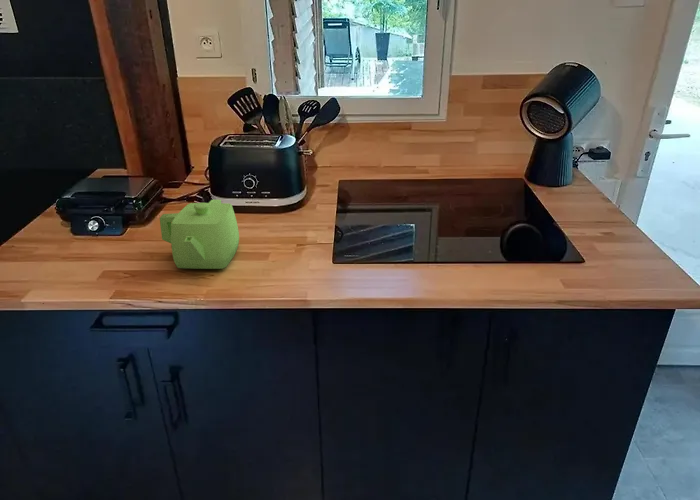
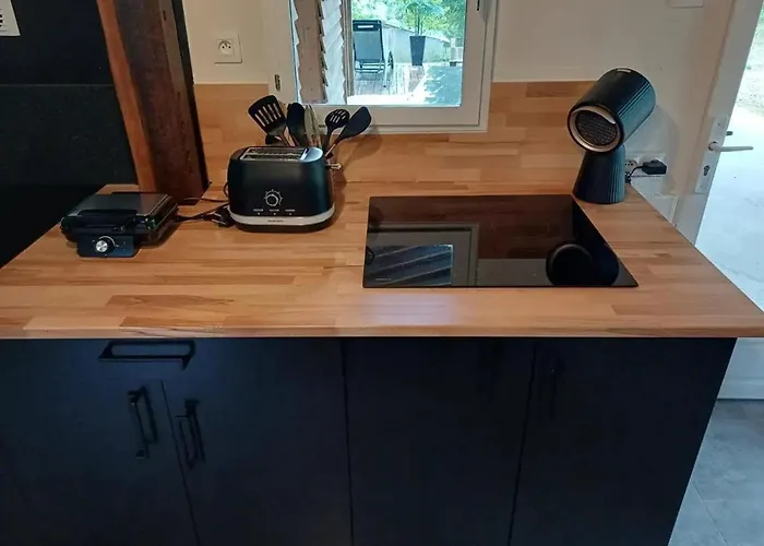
- teapot (197, 232)
